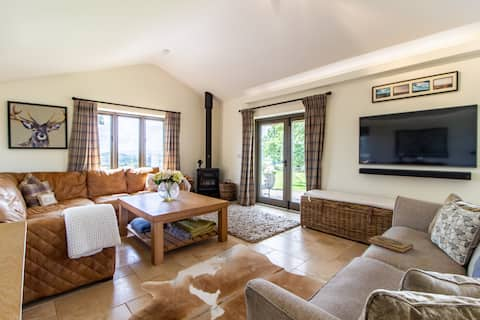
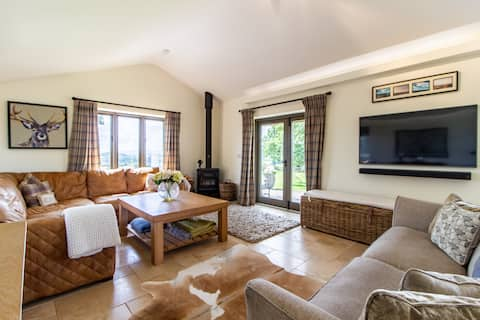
- hardback book (389, 243)
